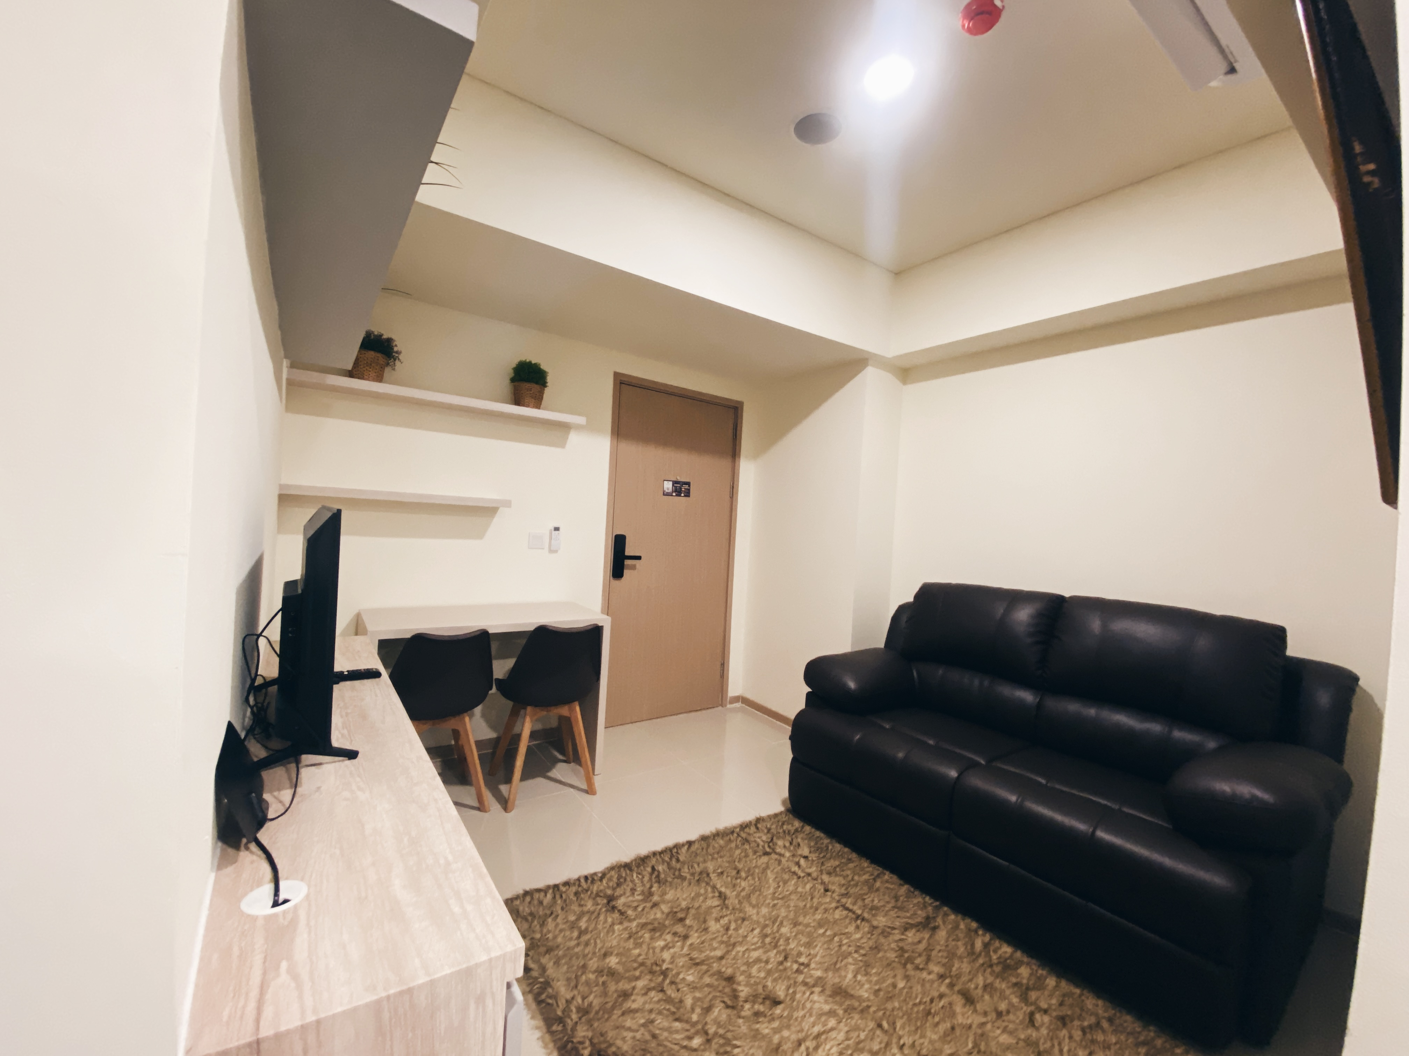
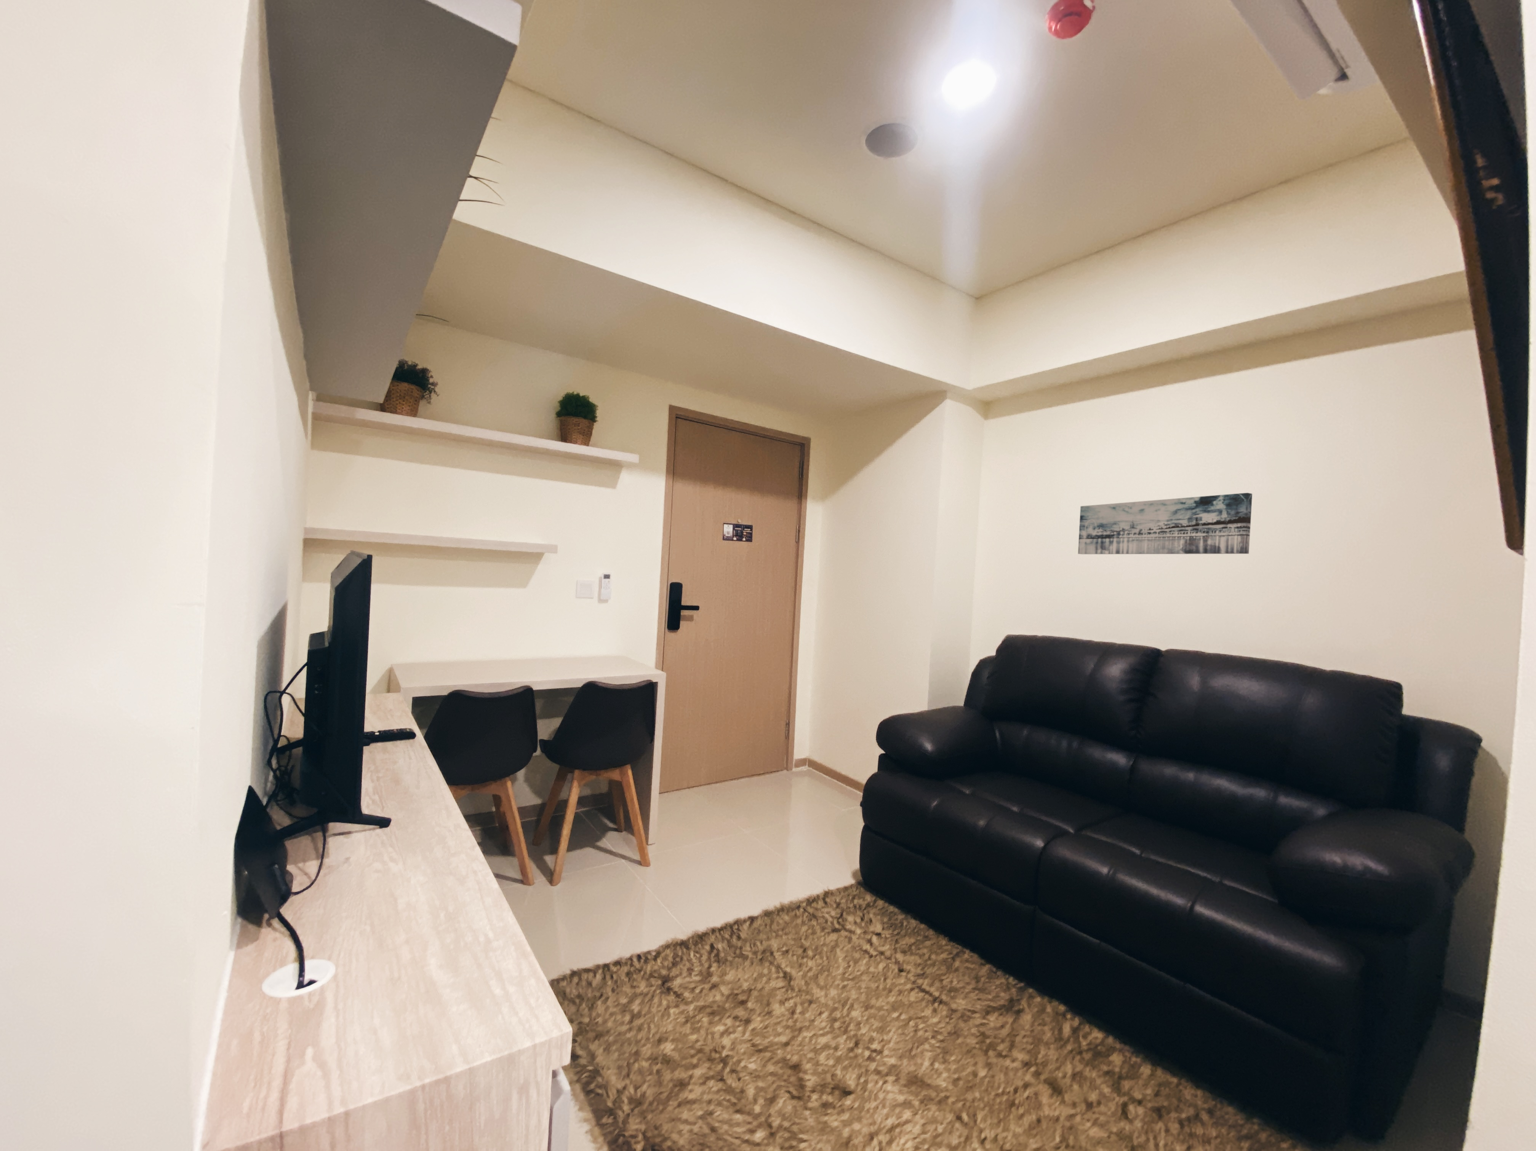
+ wall art (1155, 527)
